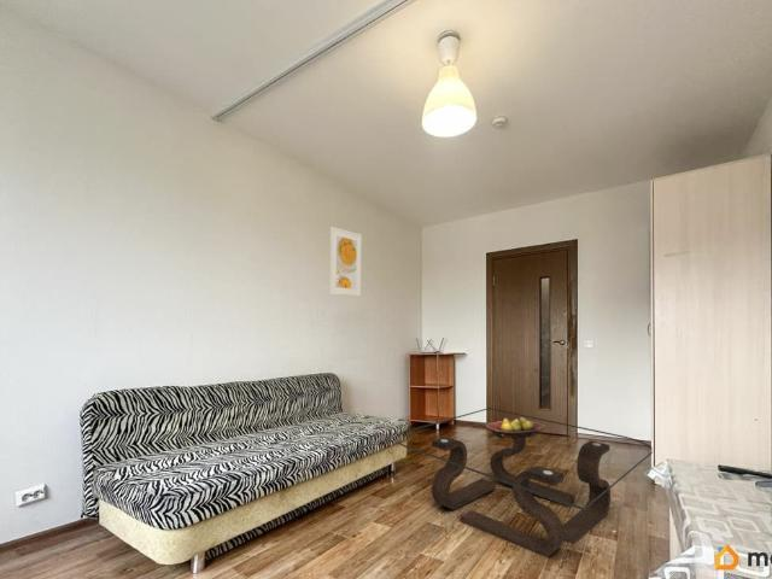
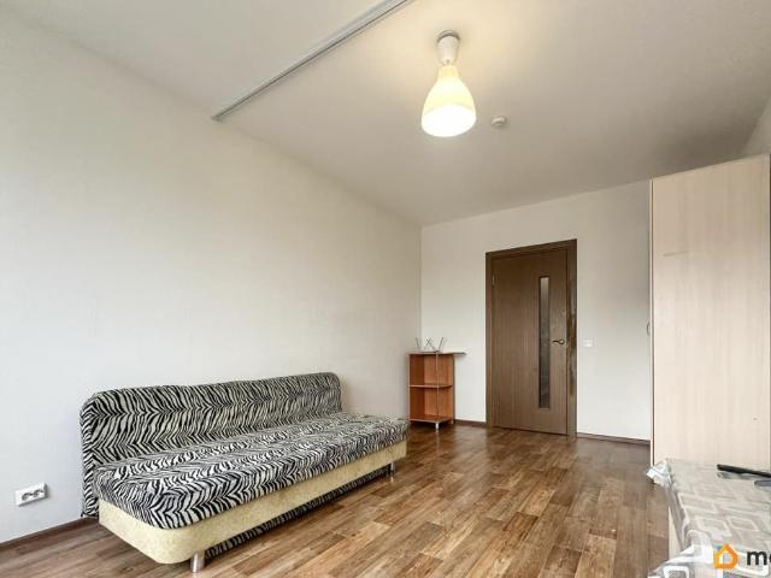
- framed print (345, 263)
- coffee table (520, 475)
- fruit bowl (514, 426)
